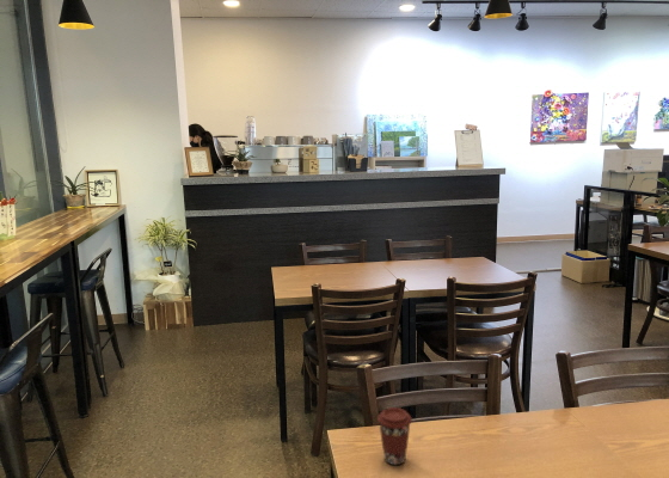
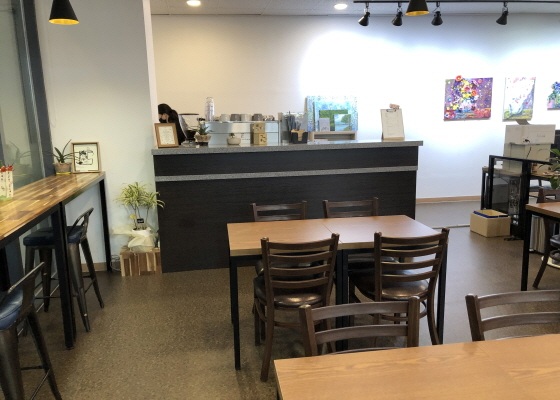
- coffee cup (394, 436)
